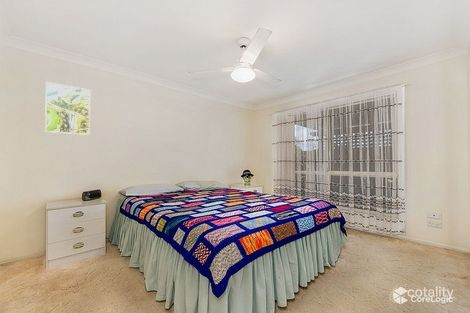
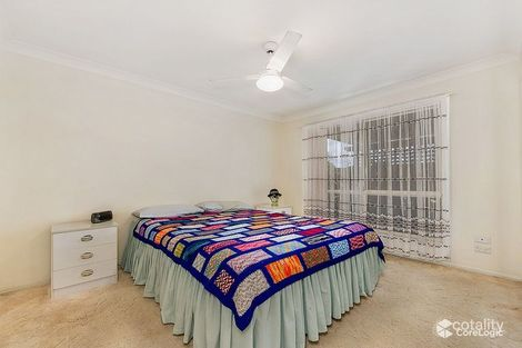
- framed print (68, 109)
